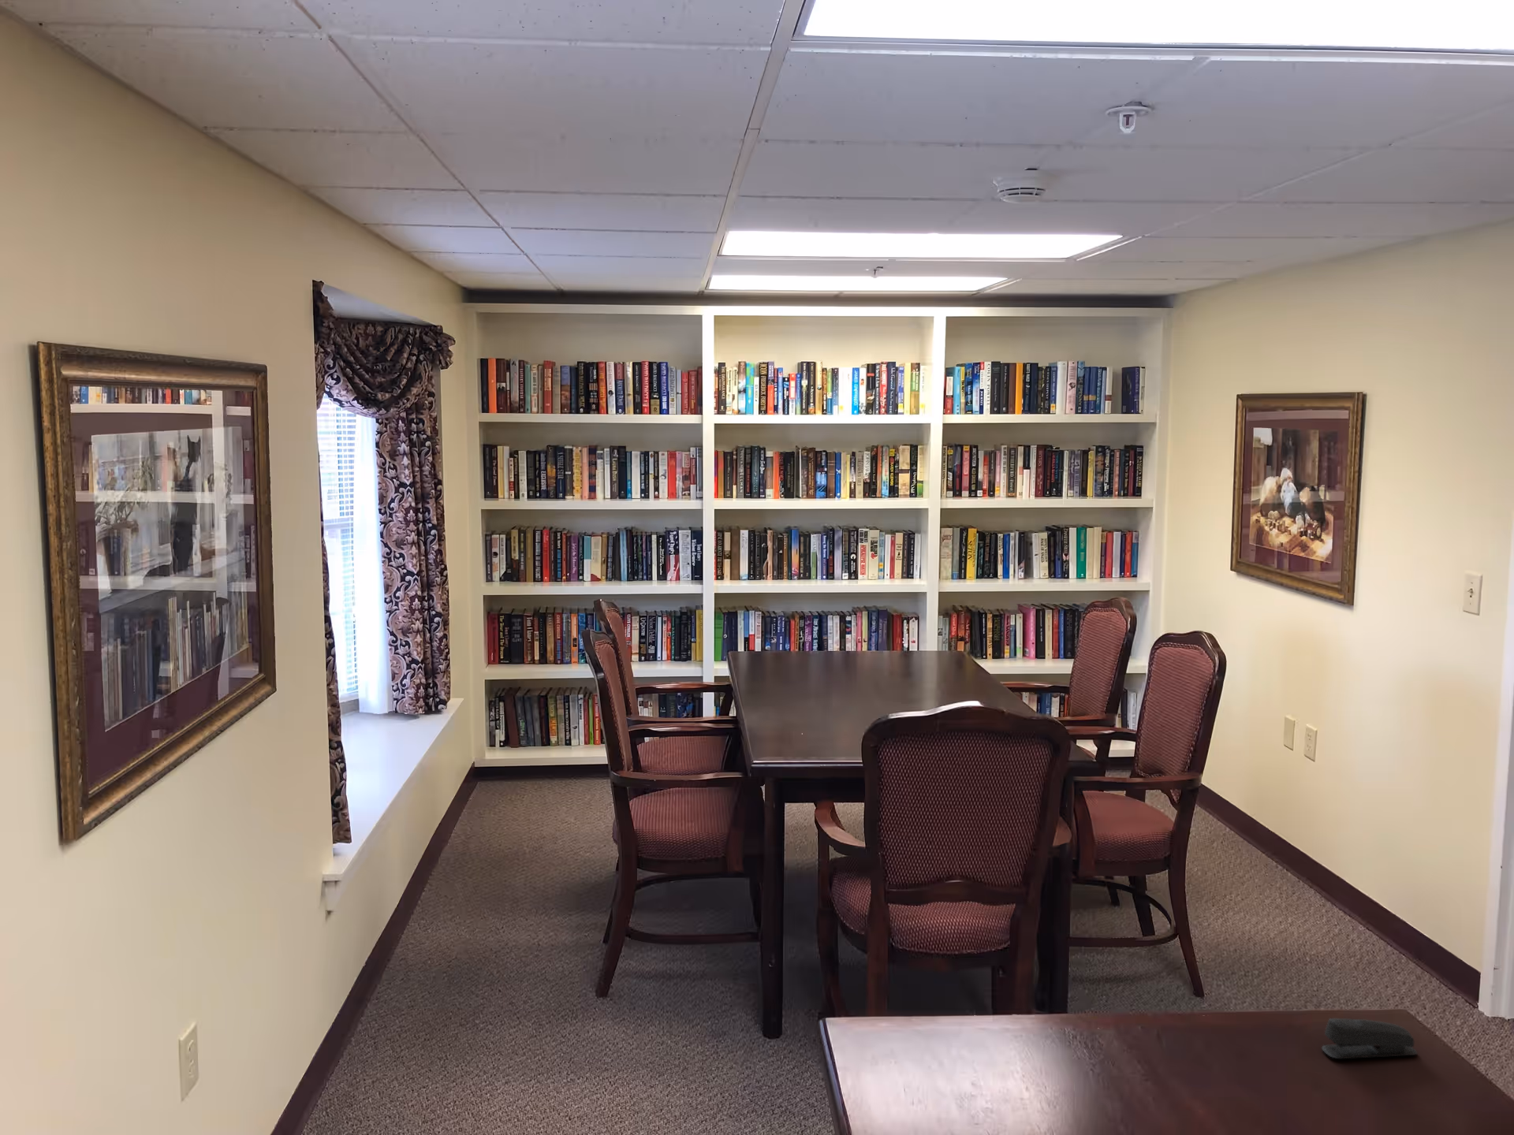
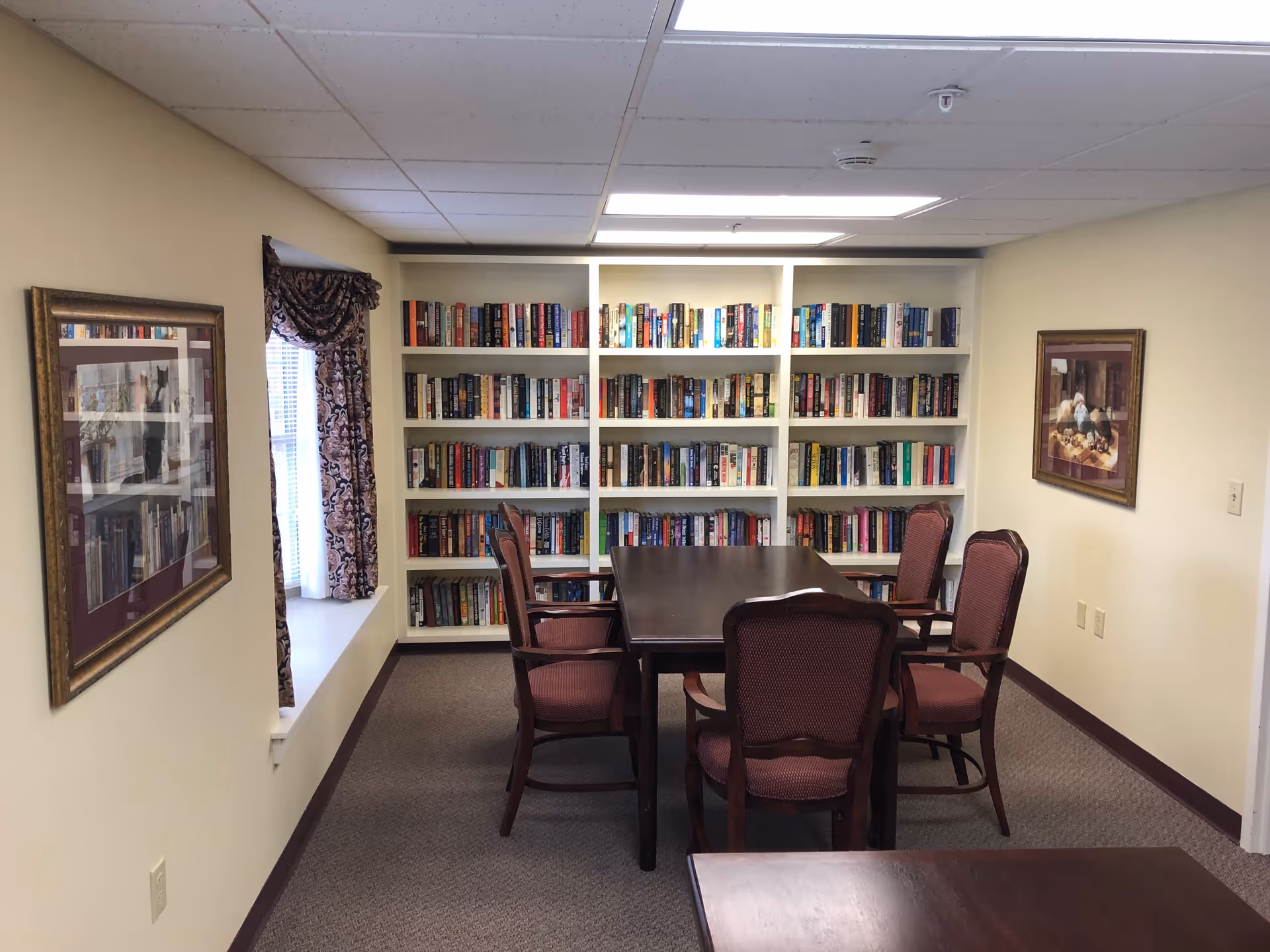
- stapler (1370, 1035)
